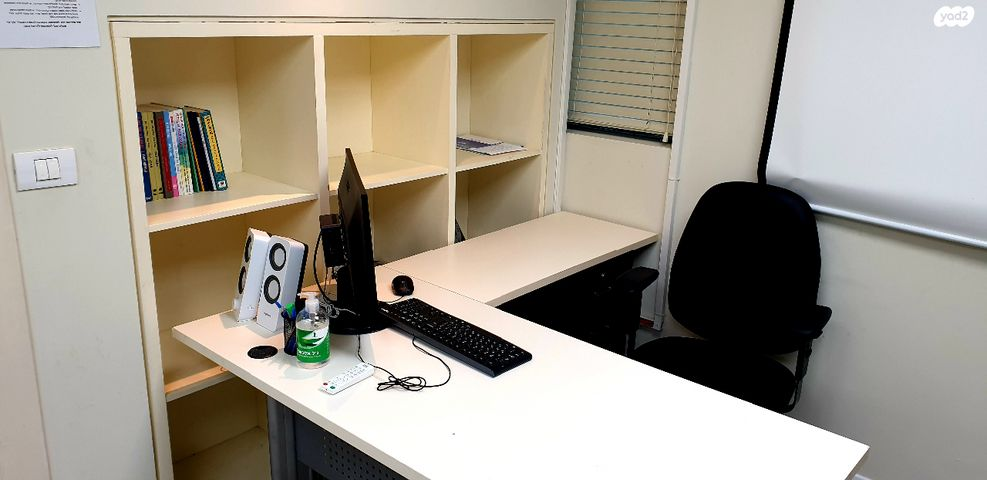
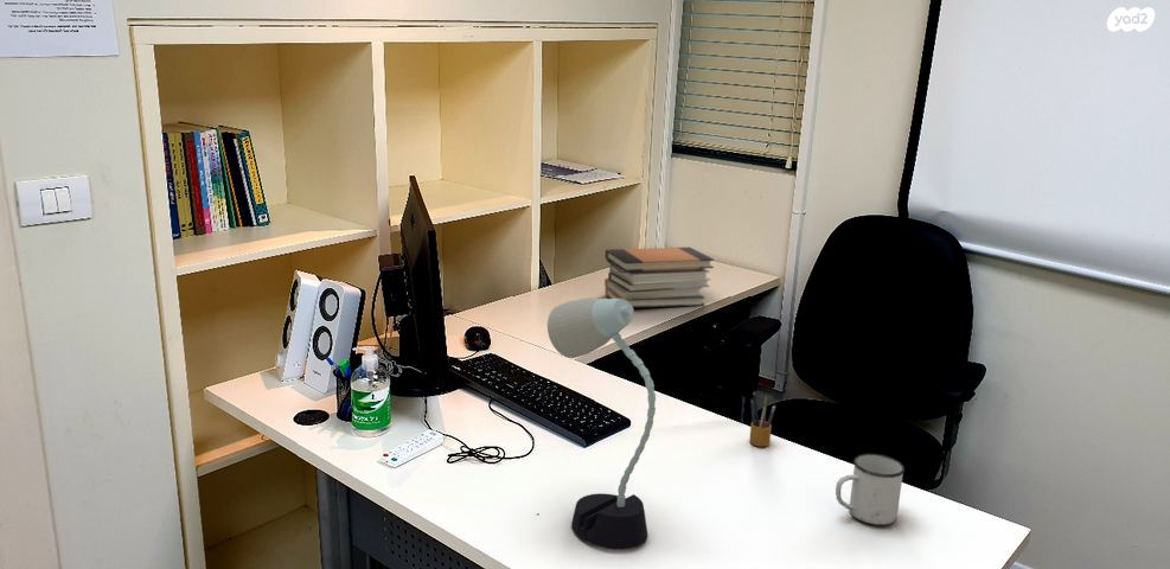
+ mug (867, 490)
+ pencil box (761, 418)
+ book stack (657, 276)
+ desk lamp (645, 424)
